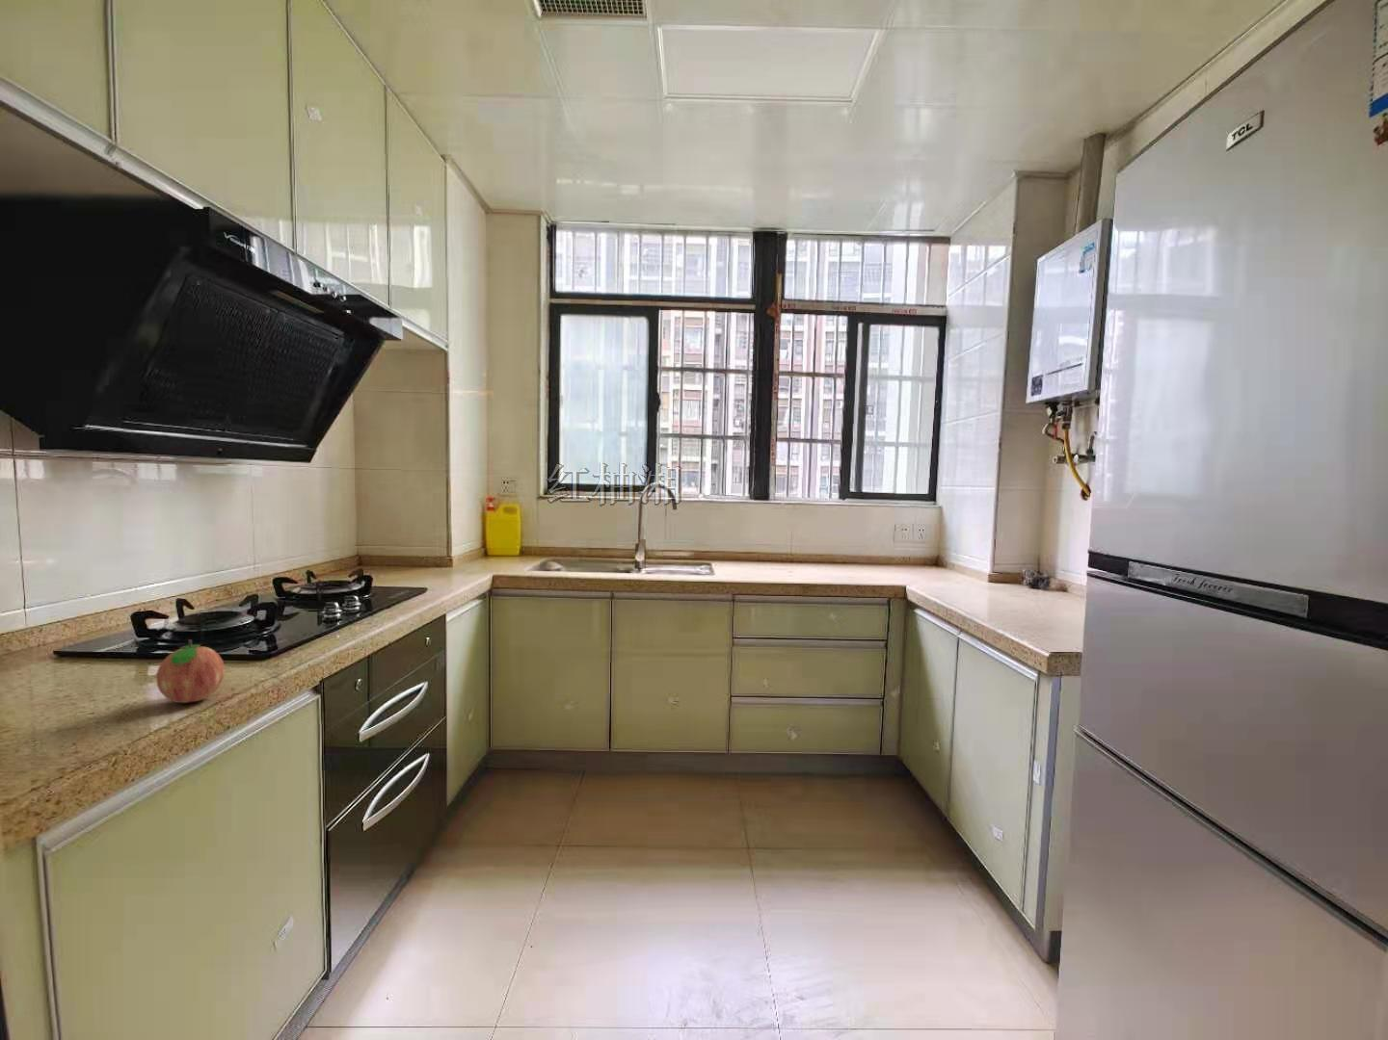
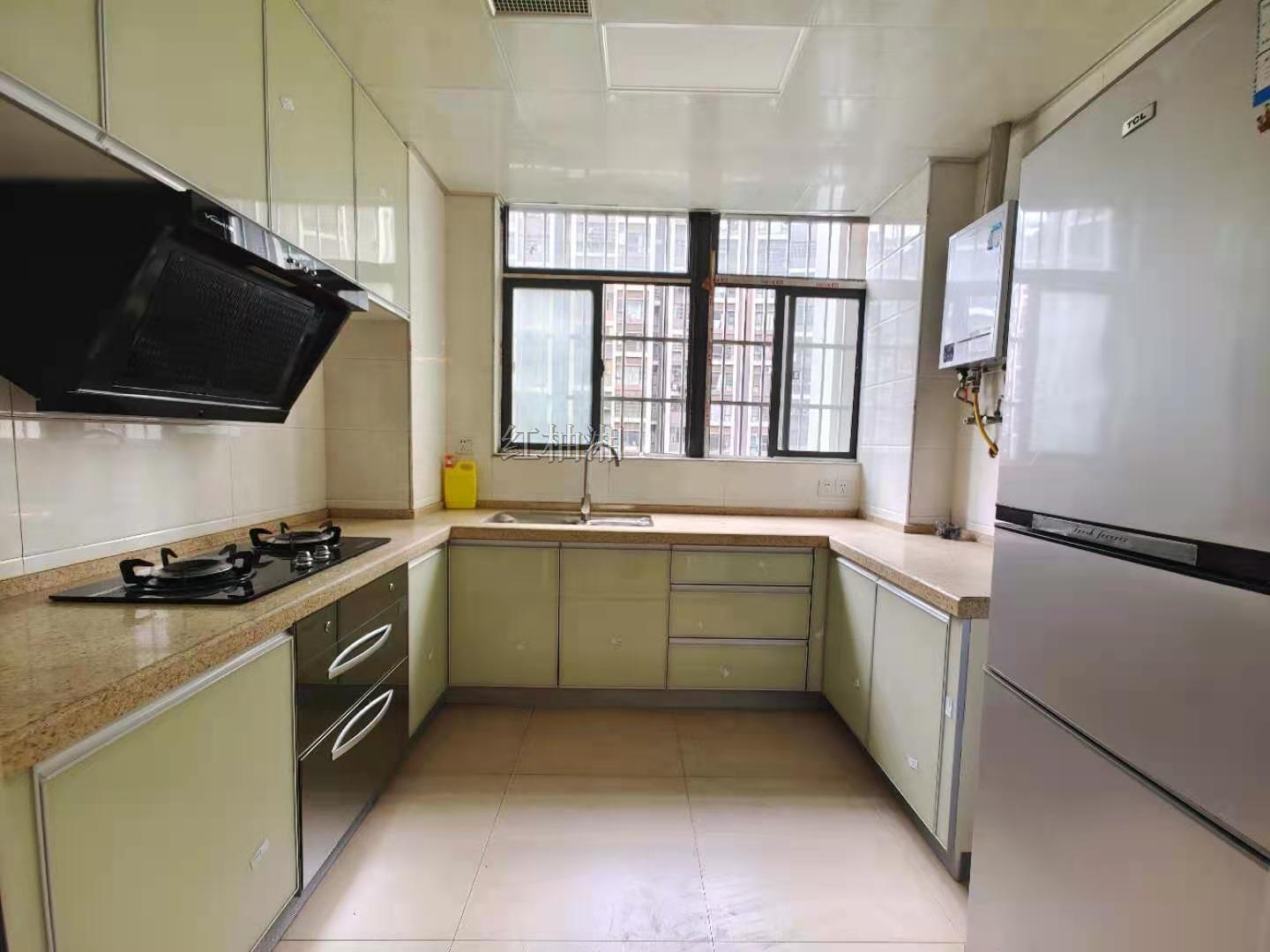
- fruit (191, 671)
